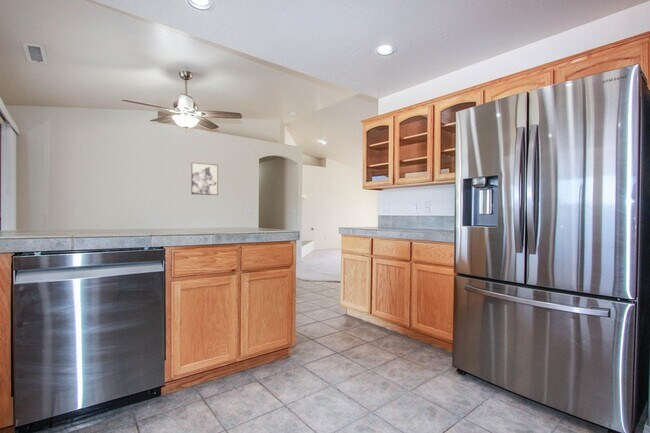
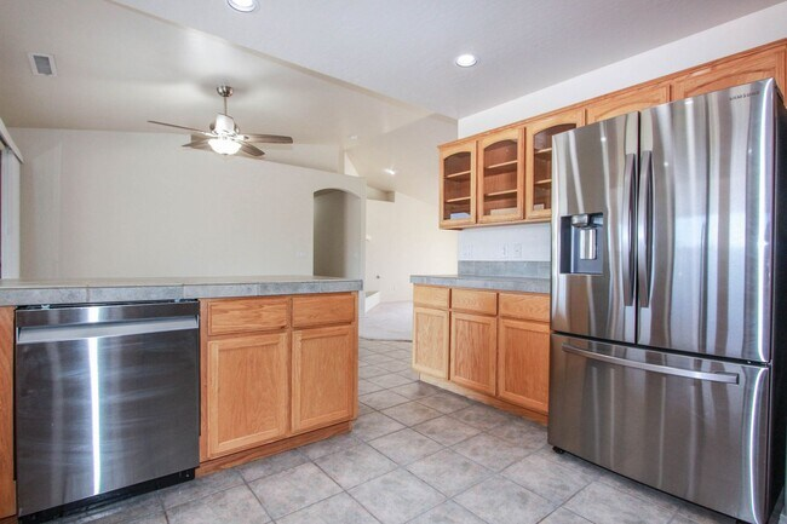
- wall art (205, 179)
